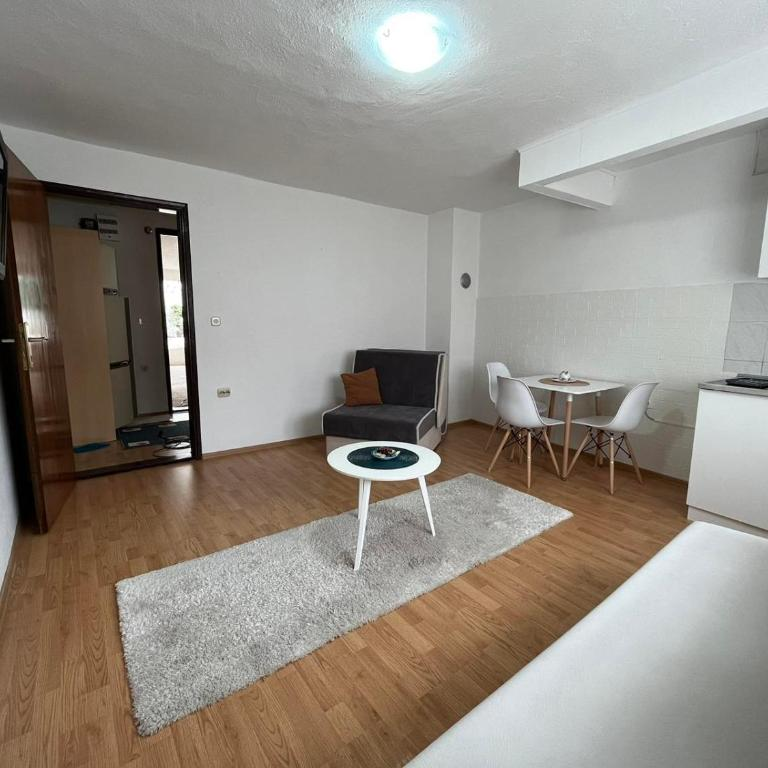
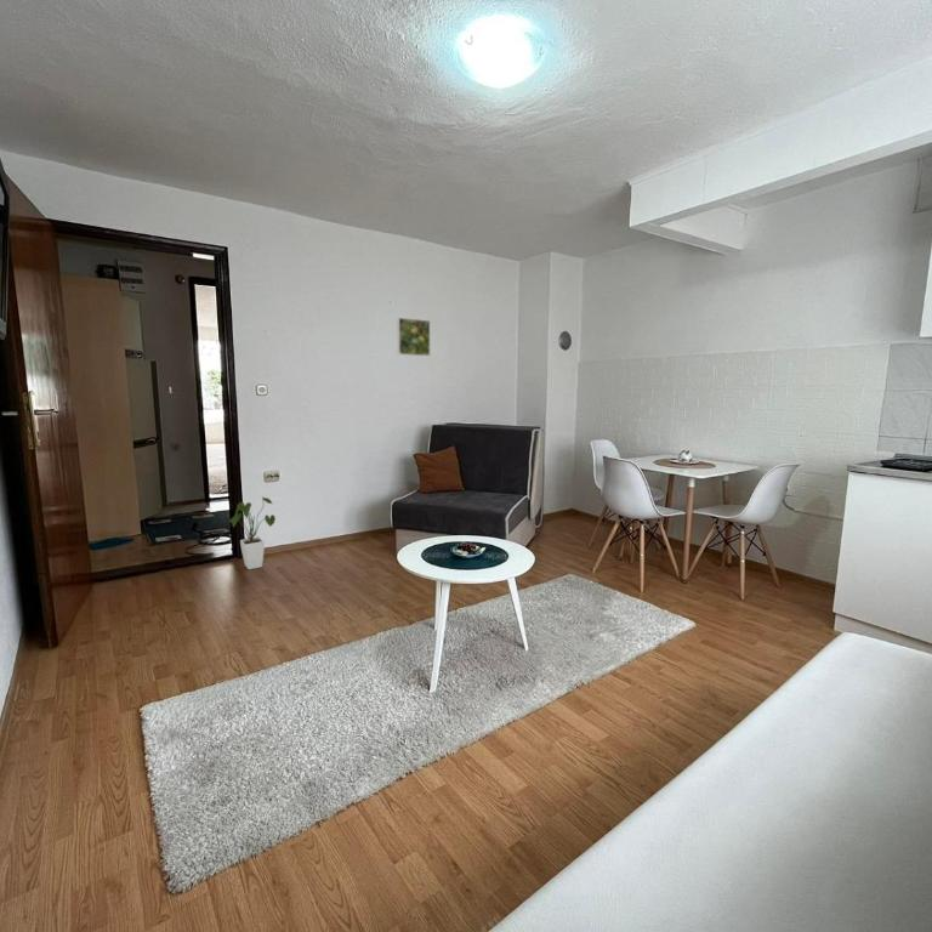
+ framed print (414, 337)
+ house plant (255, 533)
